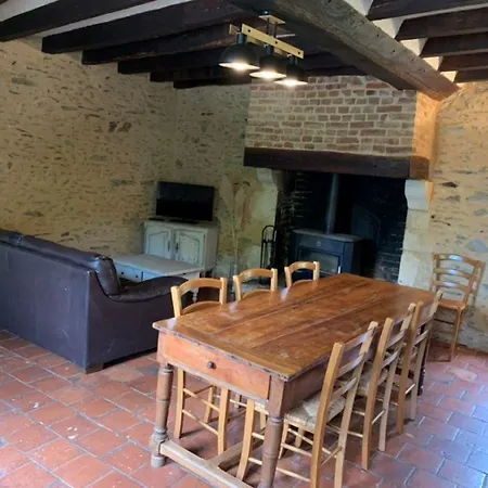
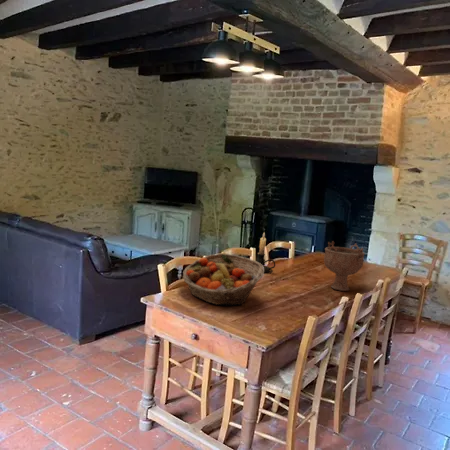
+ fruit basket (222, 278)
+ candle holder (263, 251)
+ decorative bowl (342, 266)
